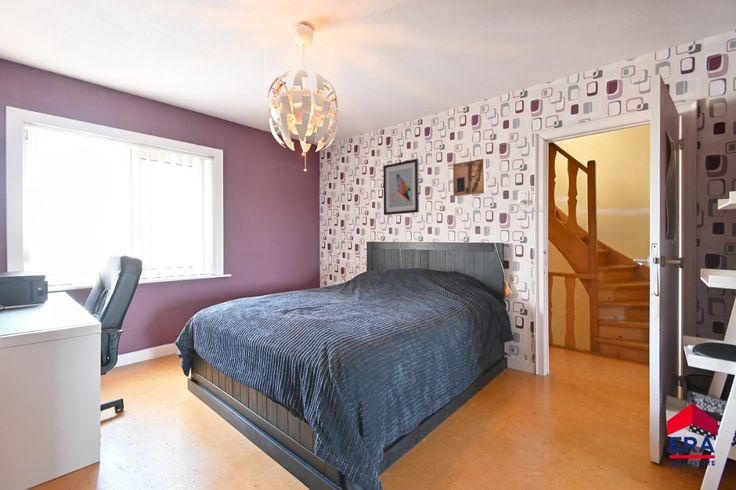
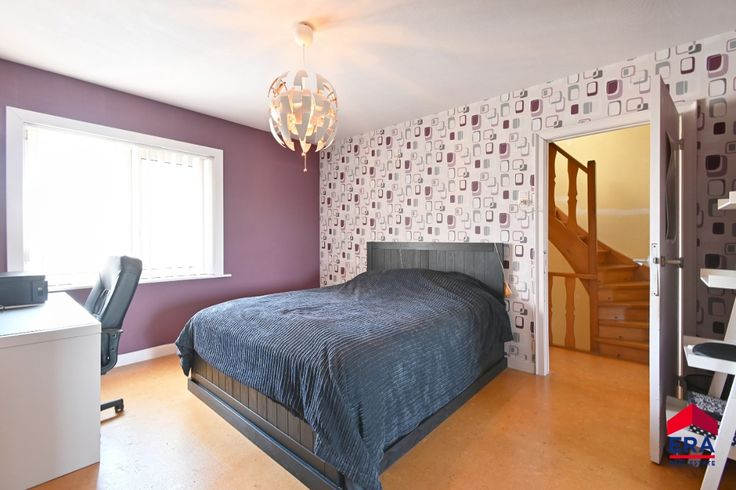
- wall art (469, 178)
- wall art (400, 188)
